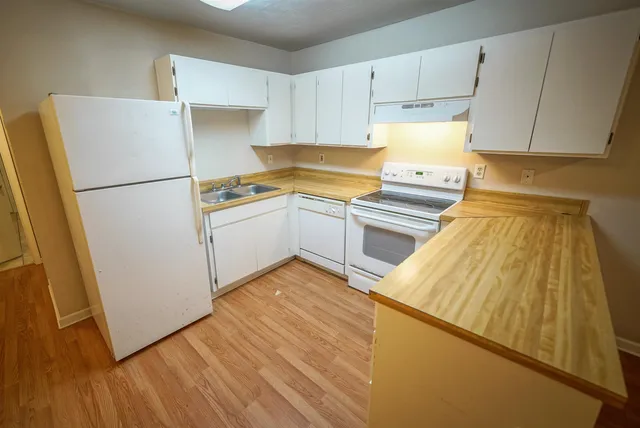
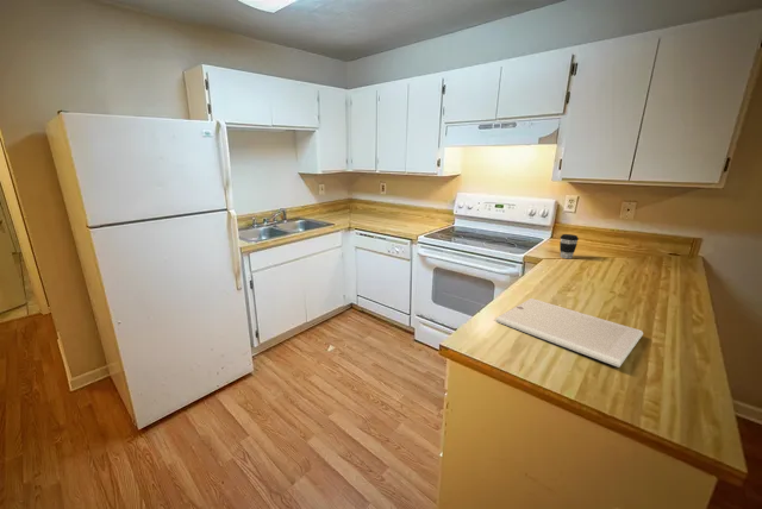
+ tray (566, 325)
+ coffee cup (567, 246)
